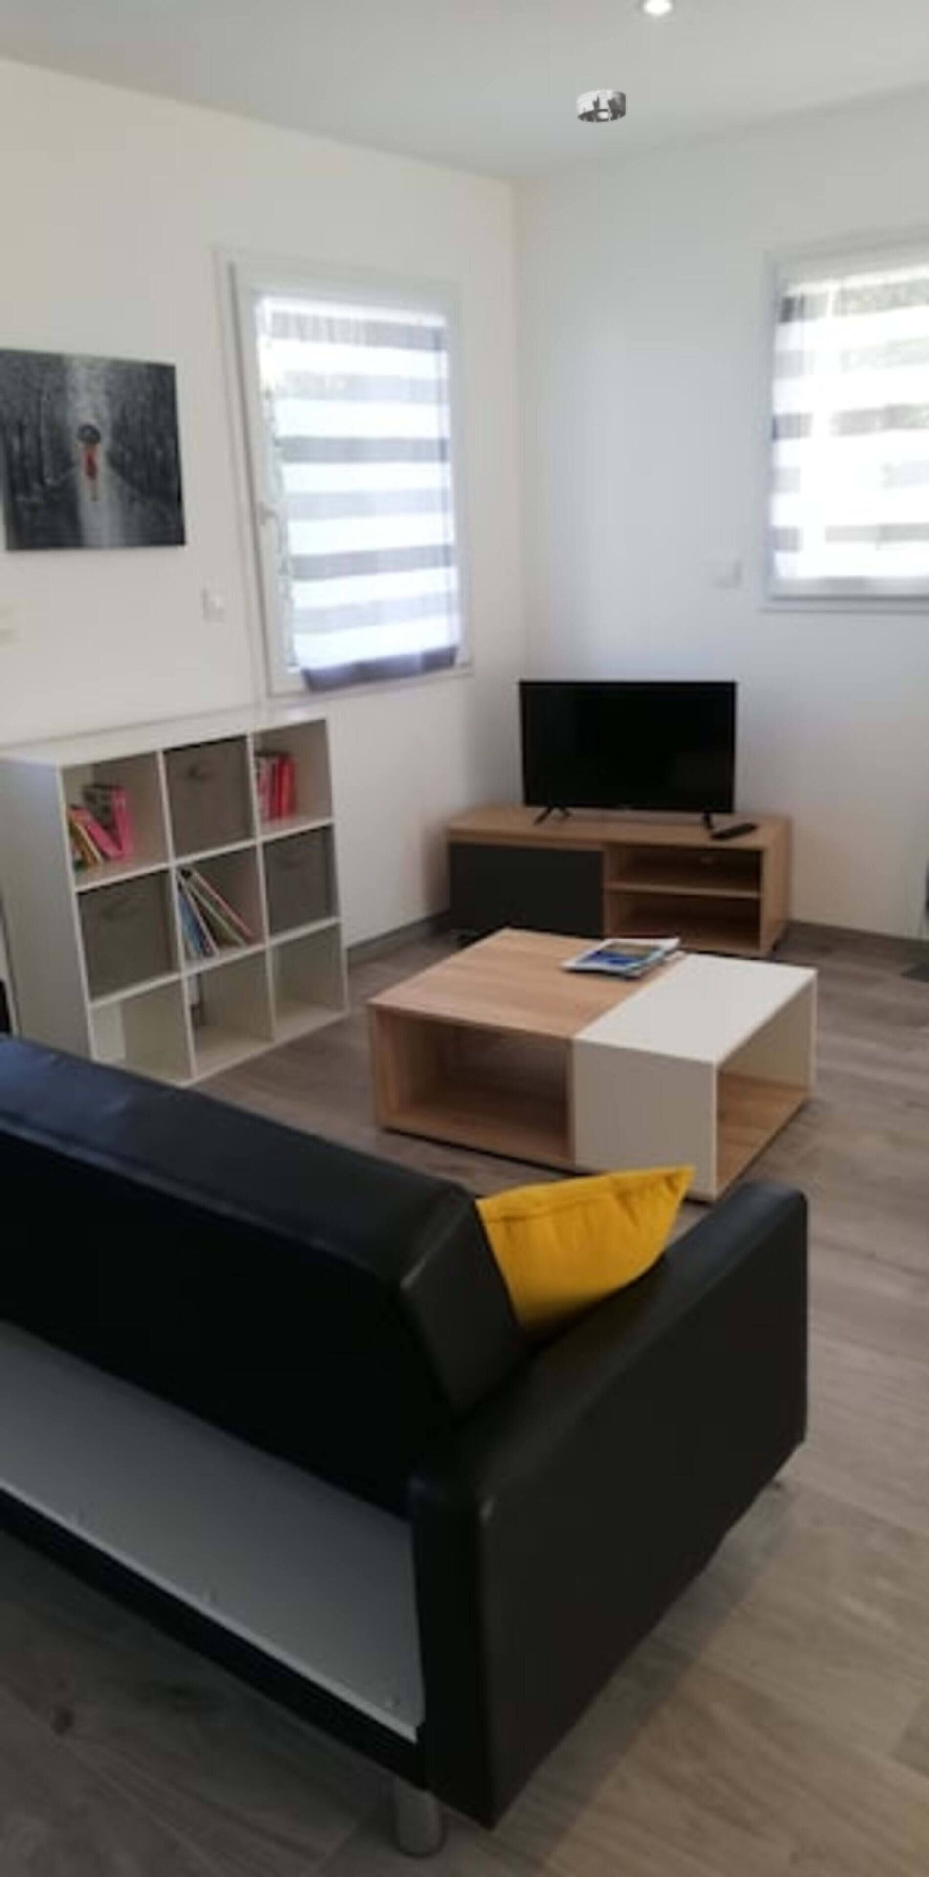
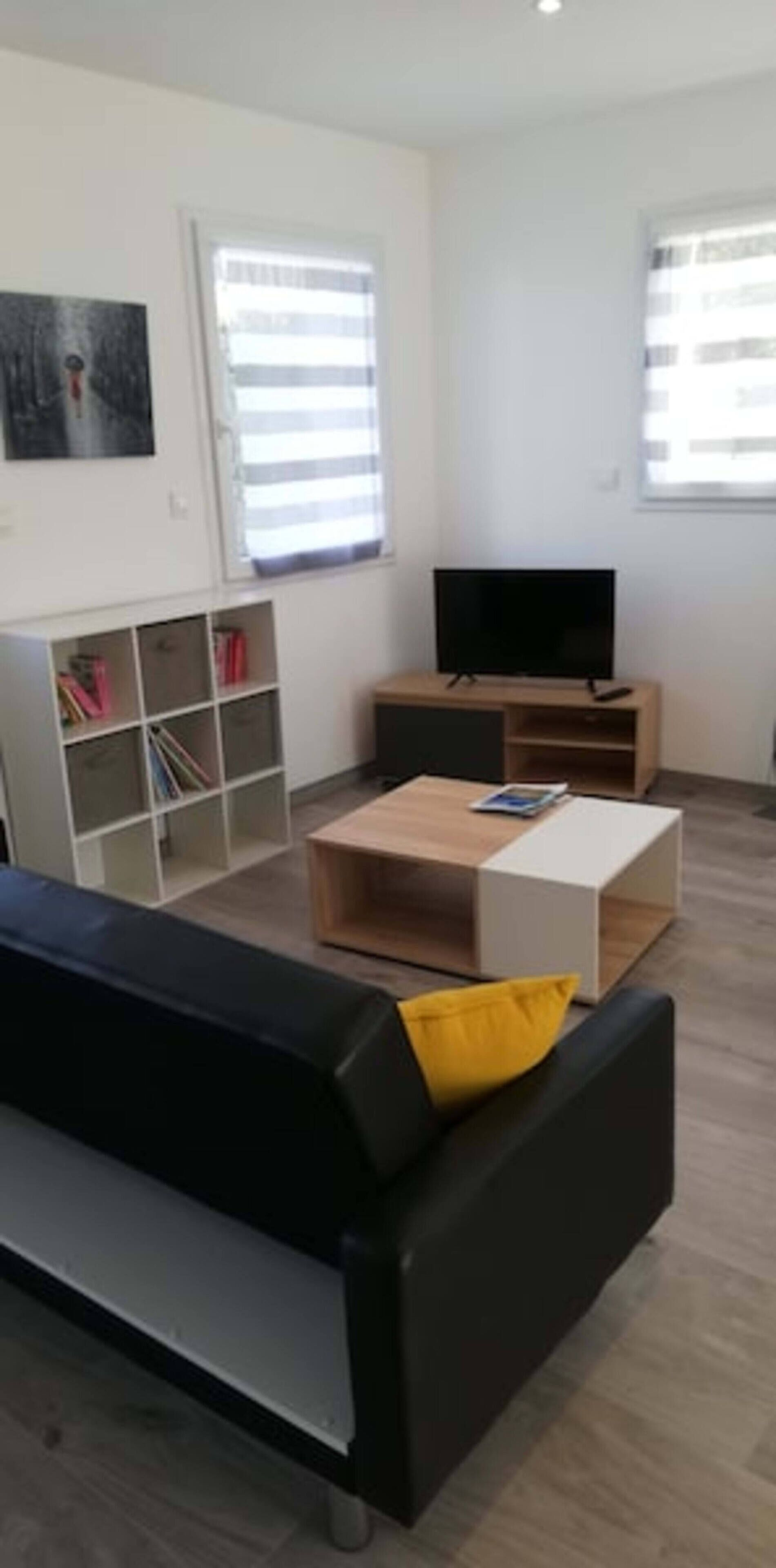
- smoke detector (601, 105)
